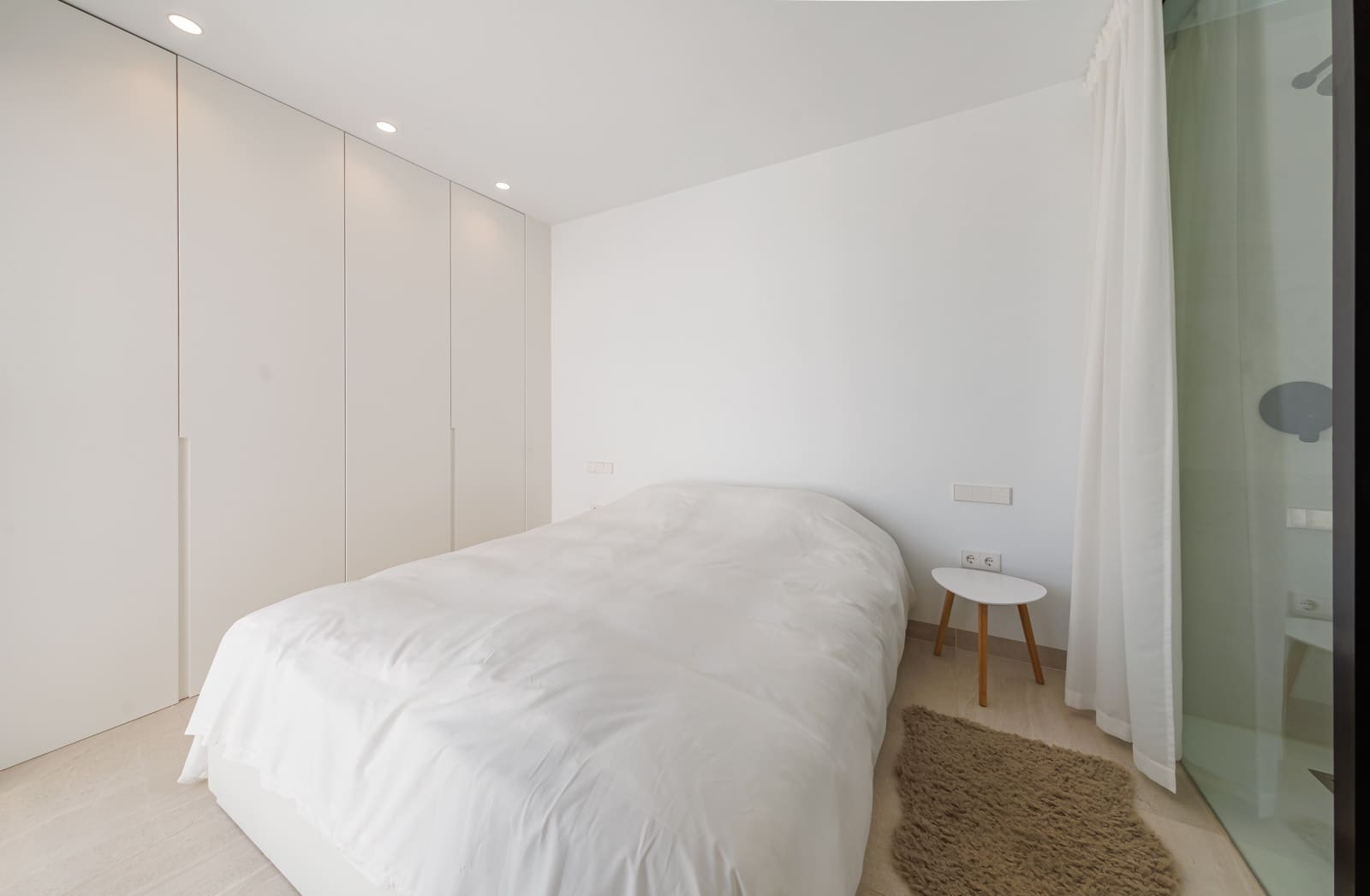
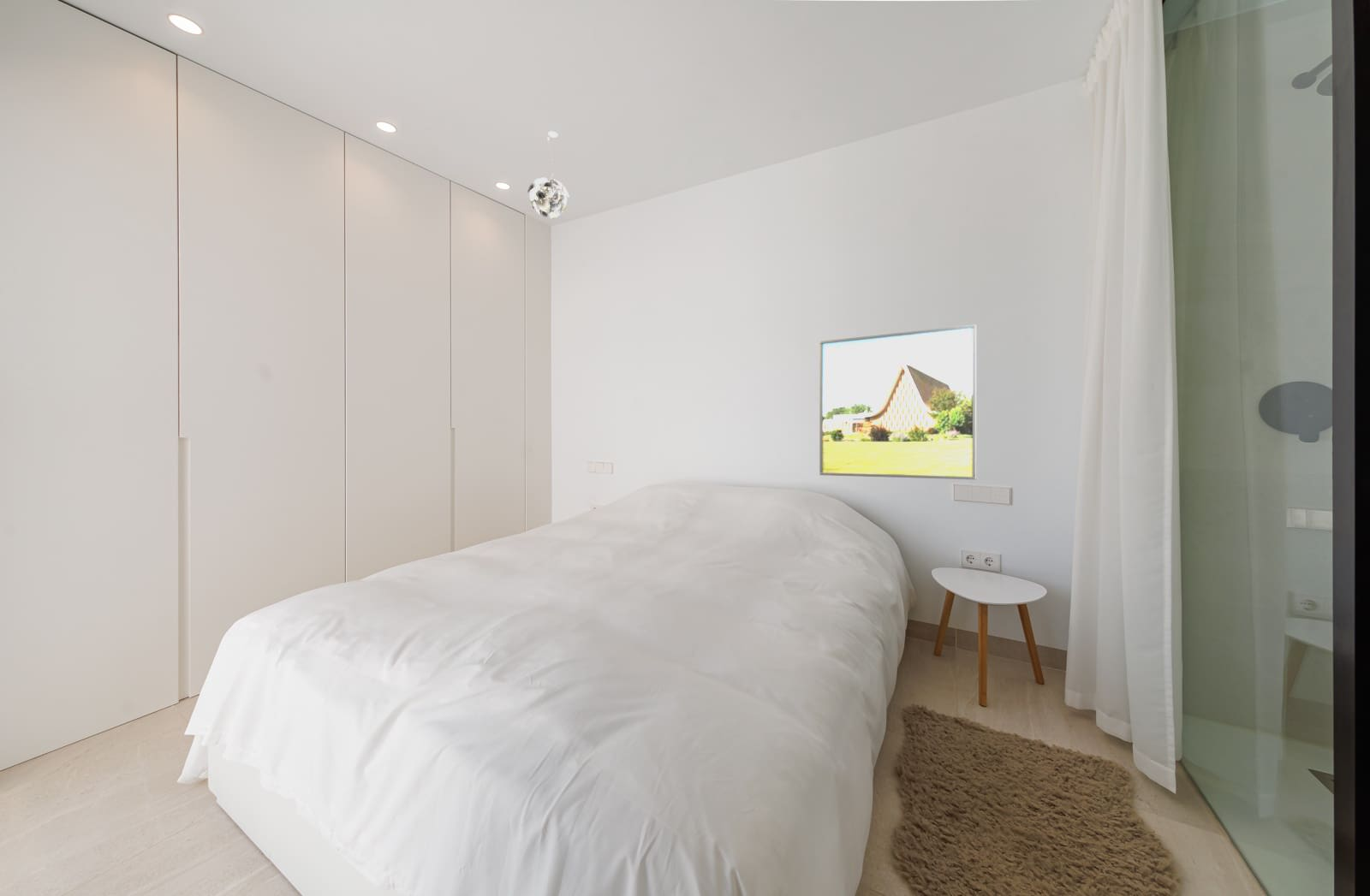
+ pendant light (546, 178)
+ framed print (892, 405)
